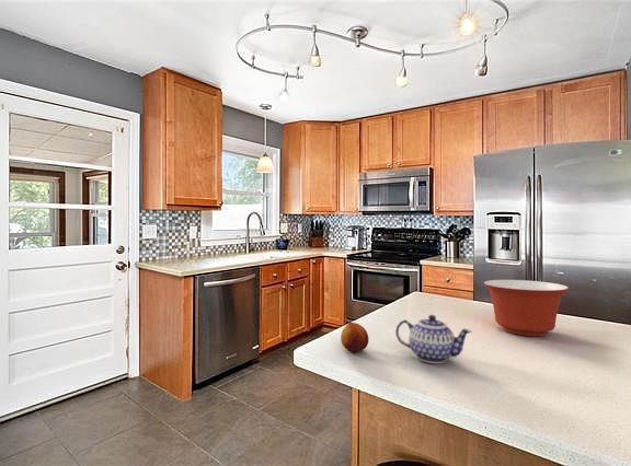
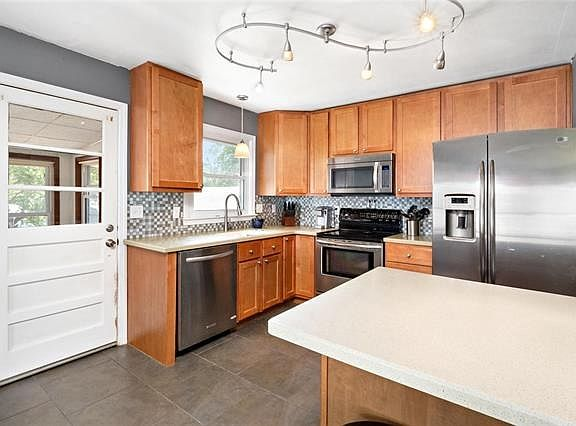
- mixing bowl (524, 307)
- fruit (354, 336)
- teapot (432, 336)
